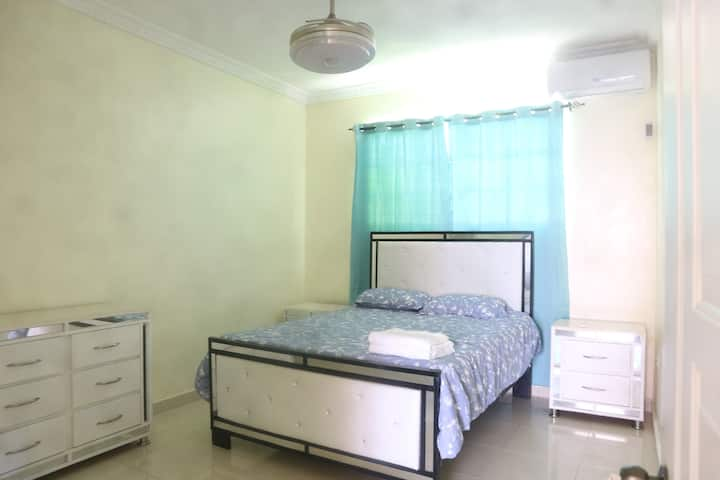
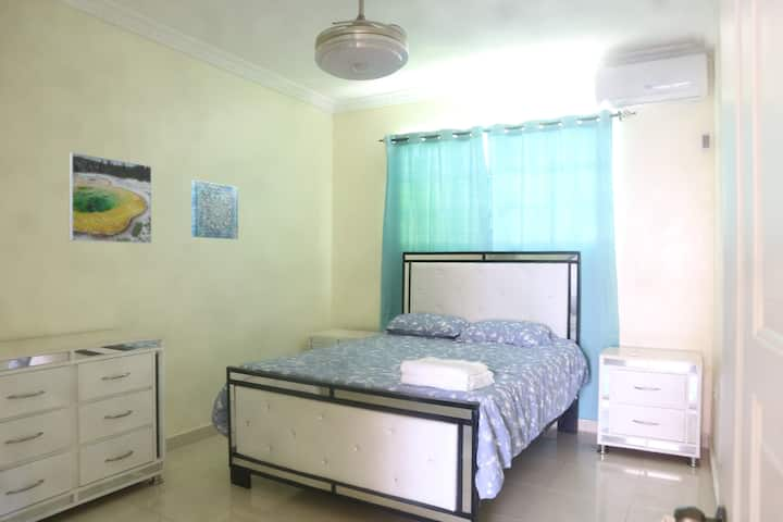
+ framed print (112, 200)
+ wall art (215, 210)
